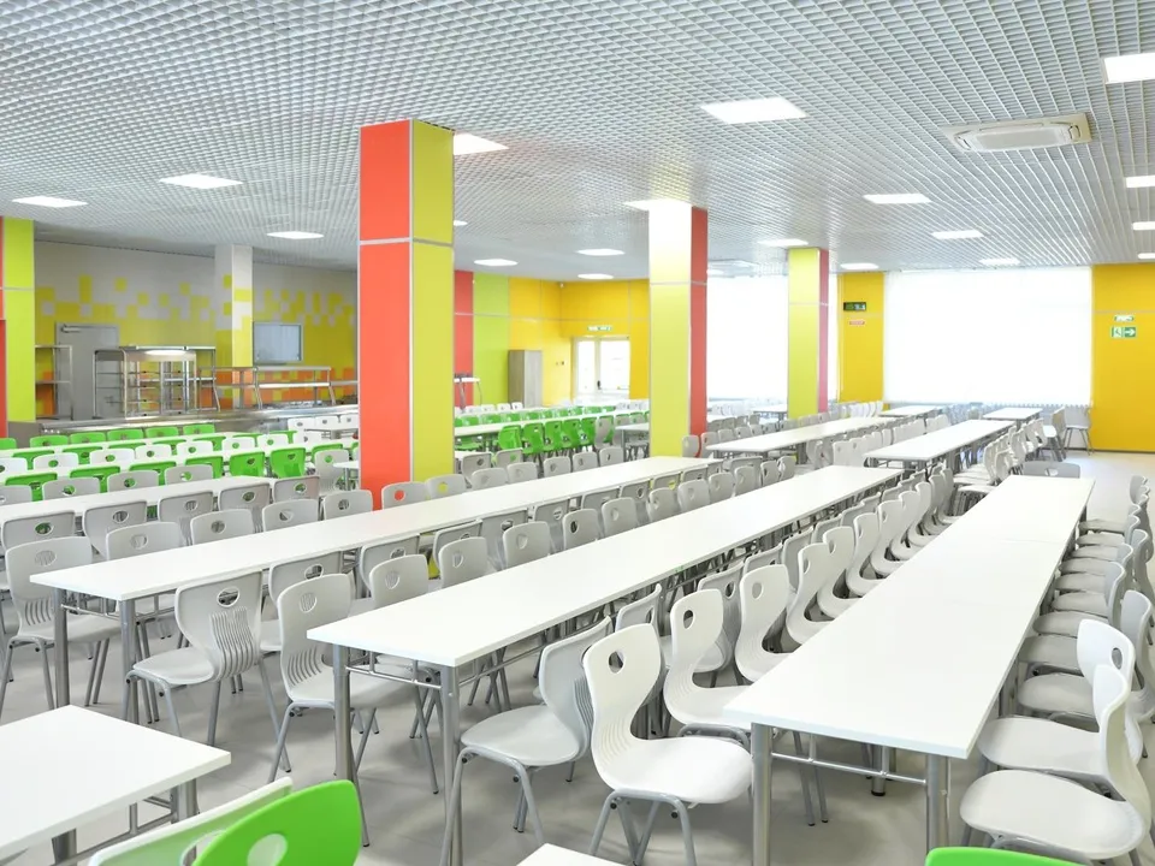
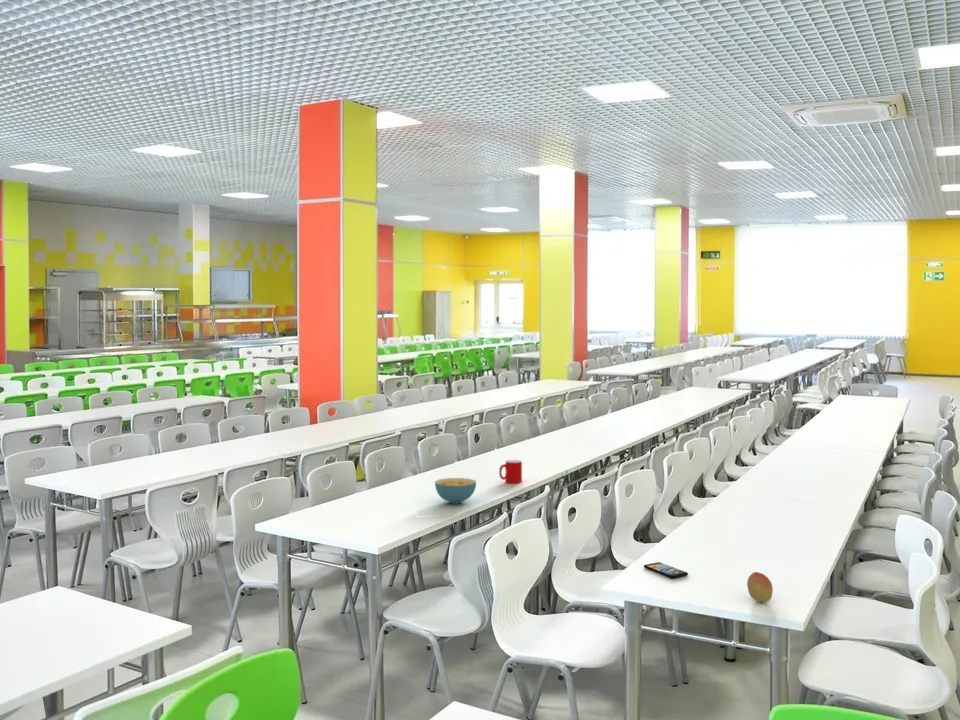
+ cereal bowl (455, 491)
+ fruit (759, 586)
+ smartphone (665, 570)
+ cup (510, 471)
